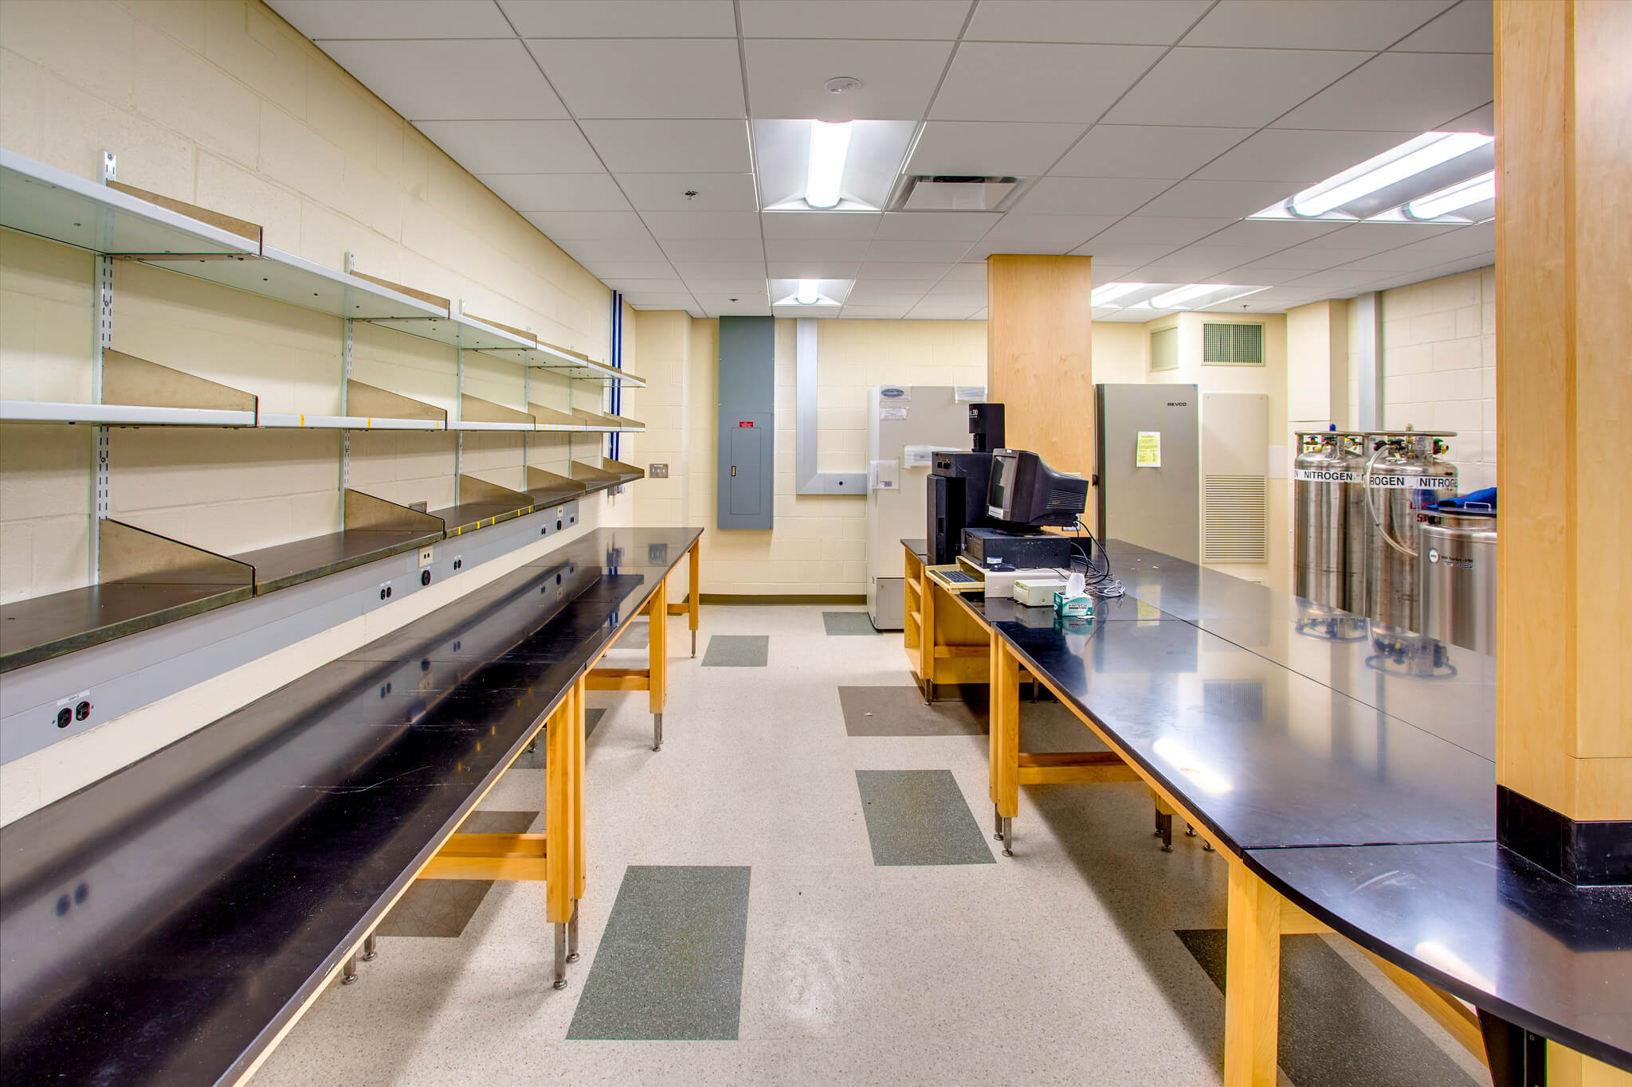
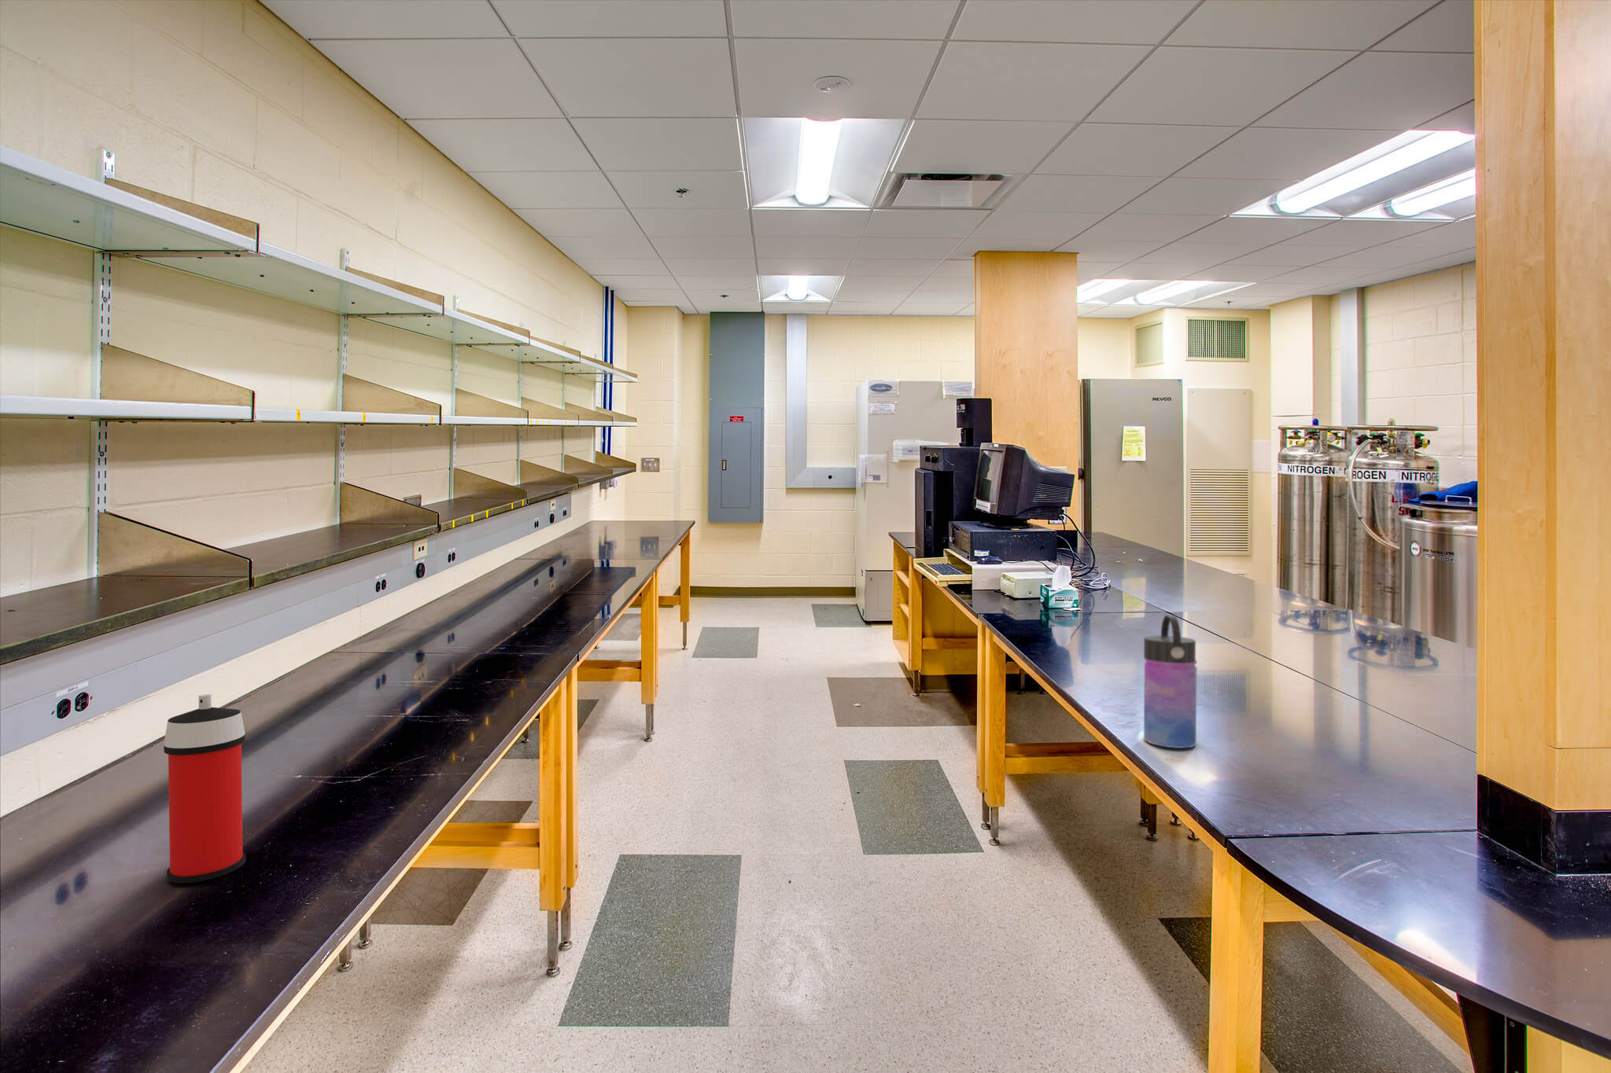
+ water bottle (1170, 678)
+ spray can (205, 781)
